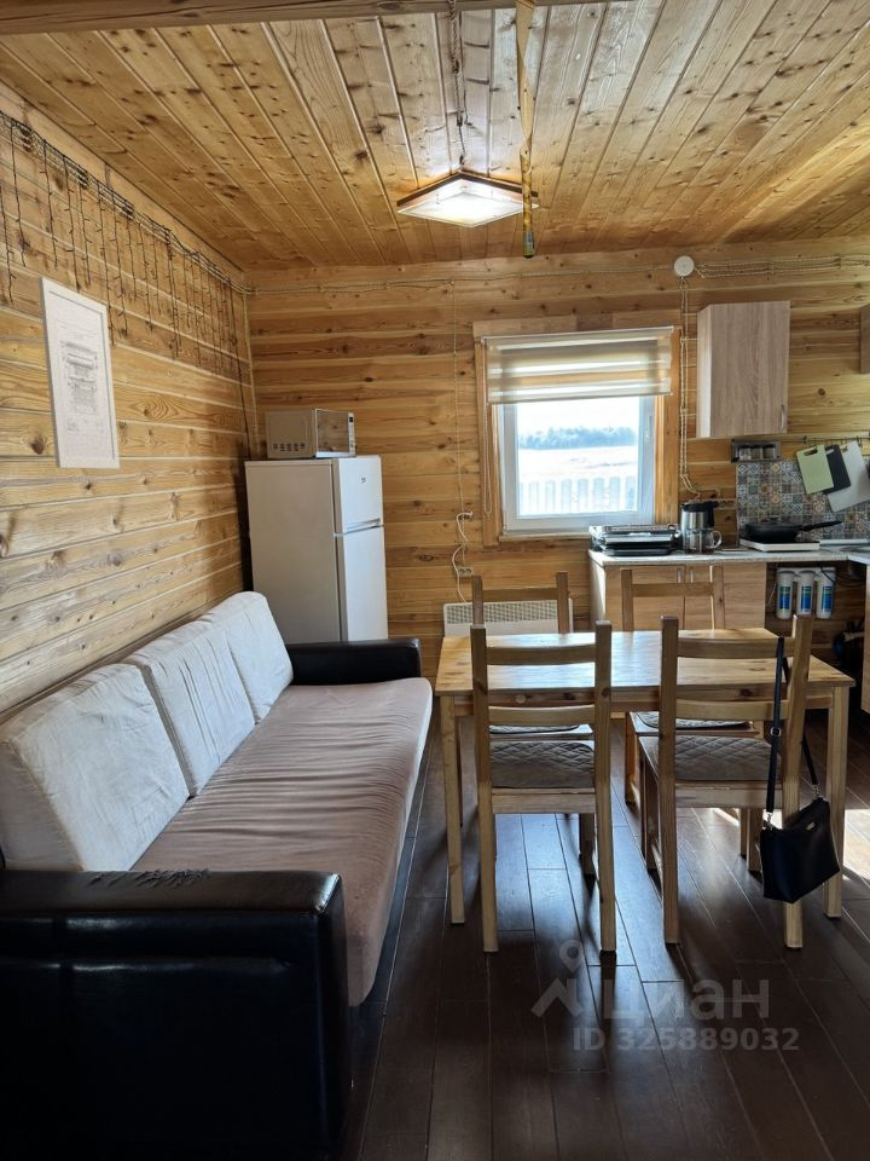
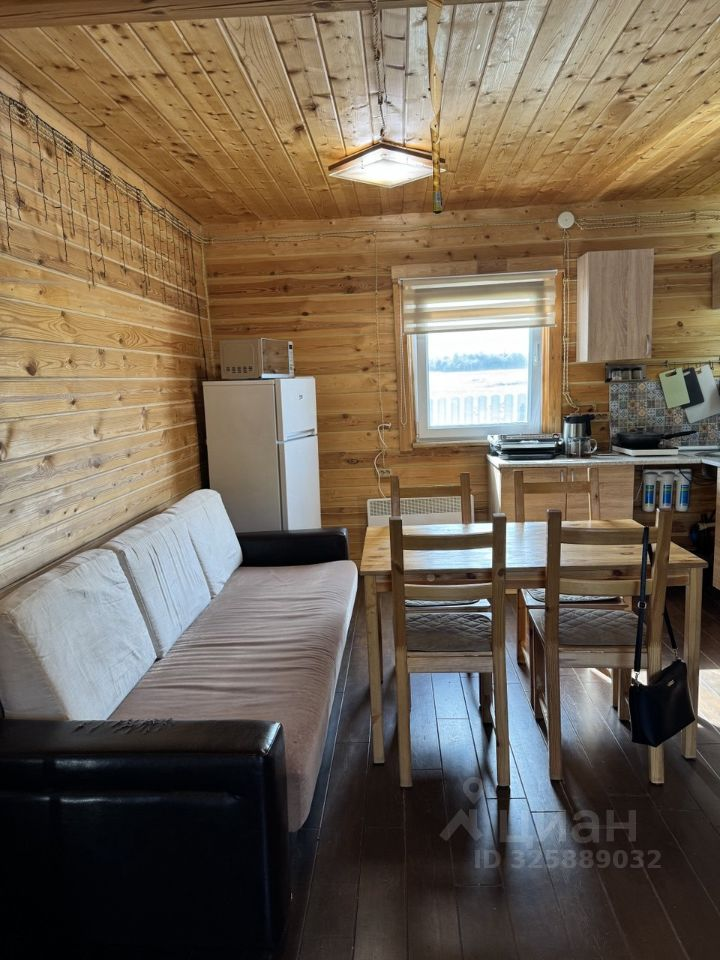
- wall art (82, 381)
